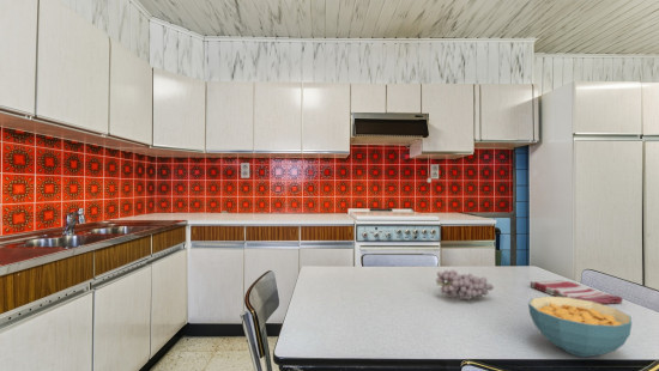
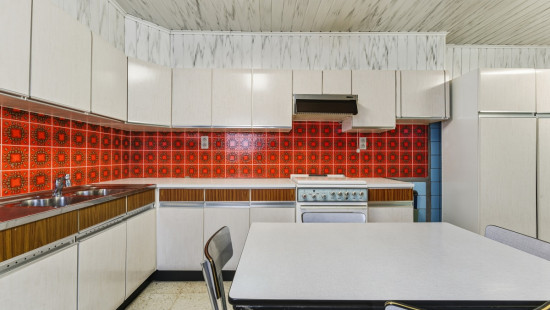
- fruit (465, 284)
- dish towel (572, 290)
- cereal bowl (576, 329)
